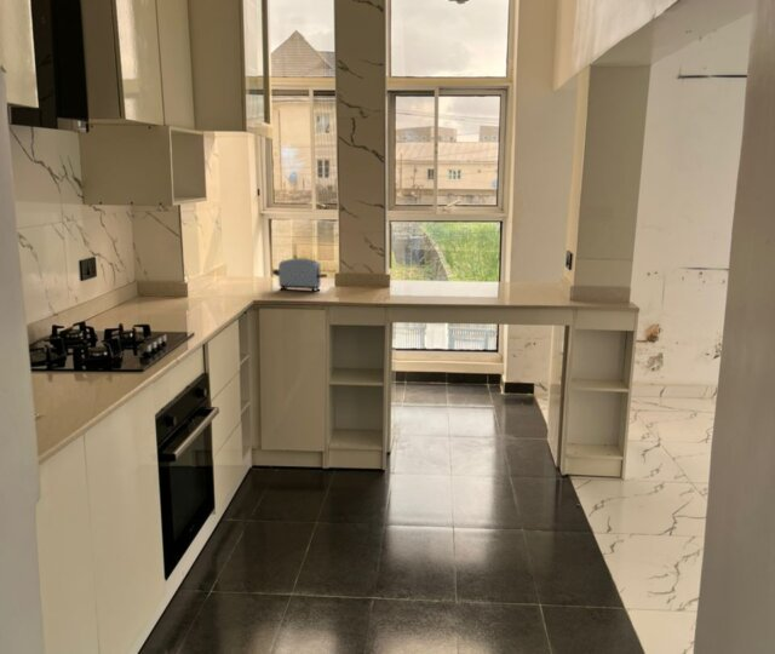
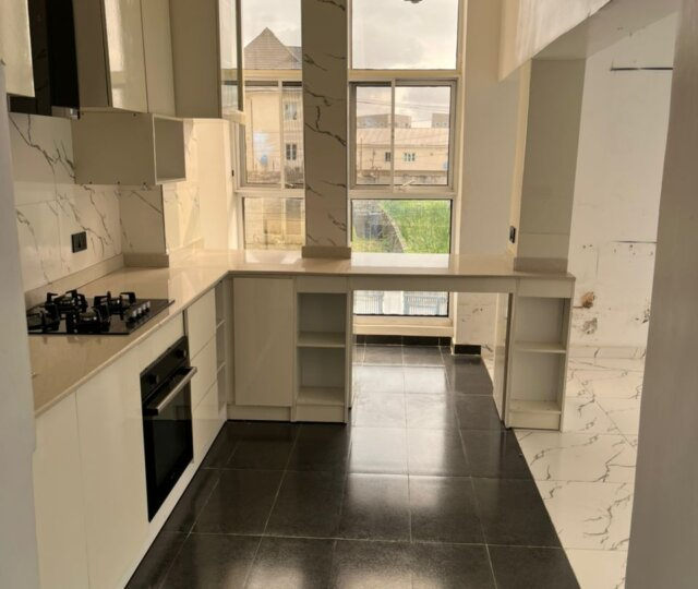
- toaster (299, 274)
